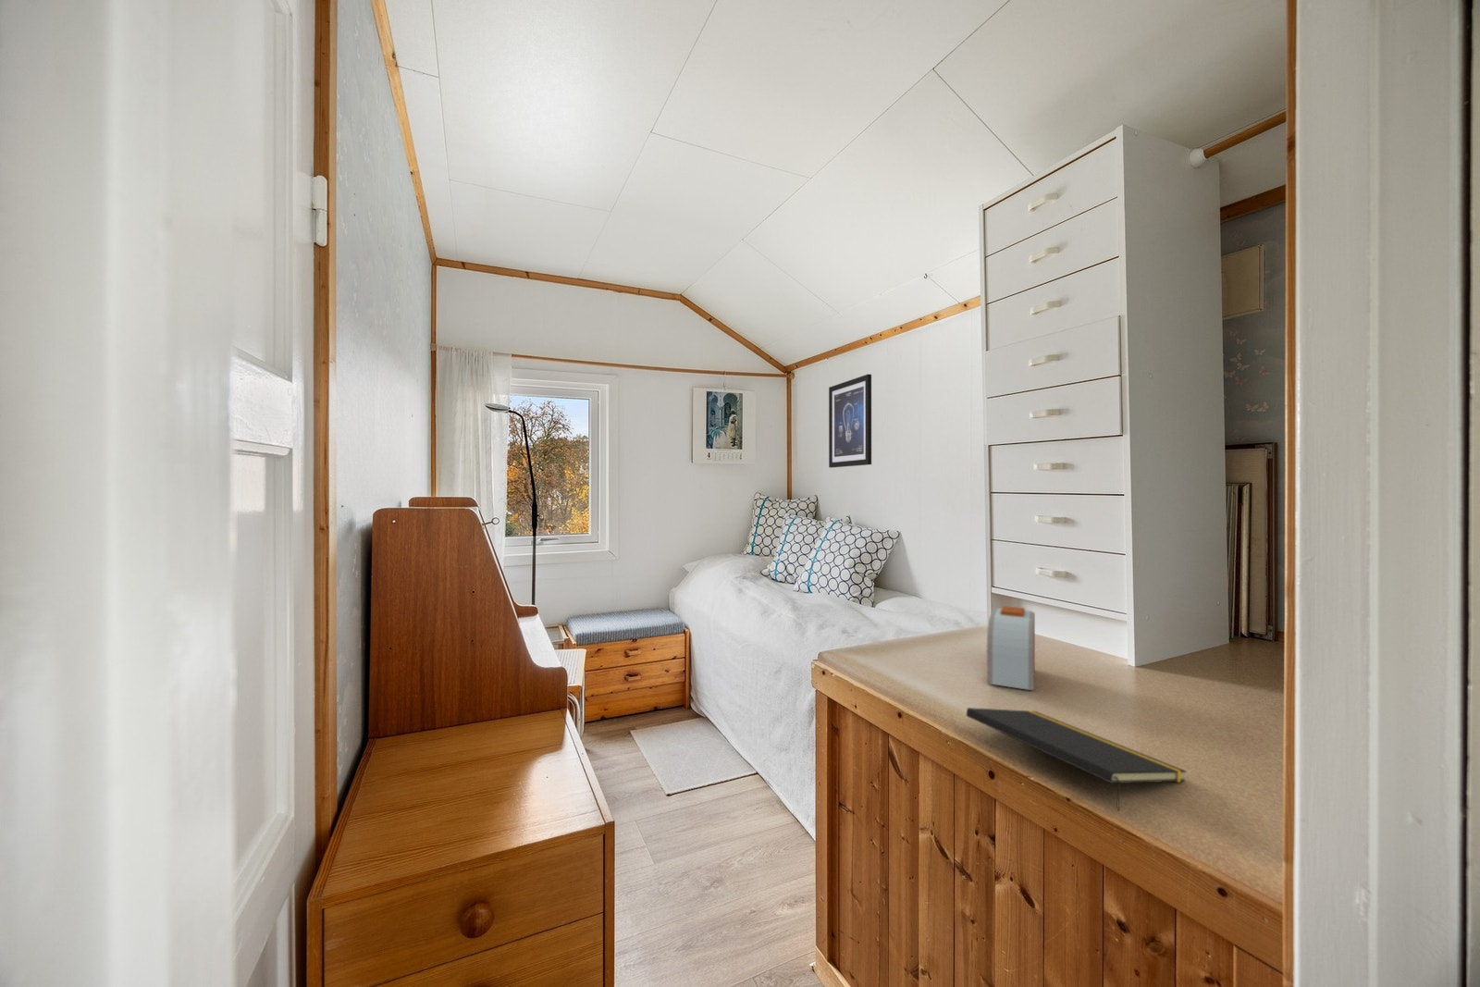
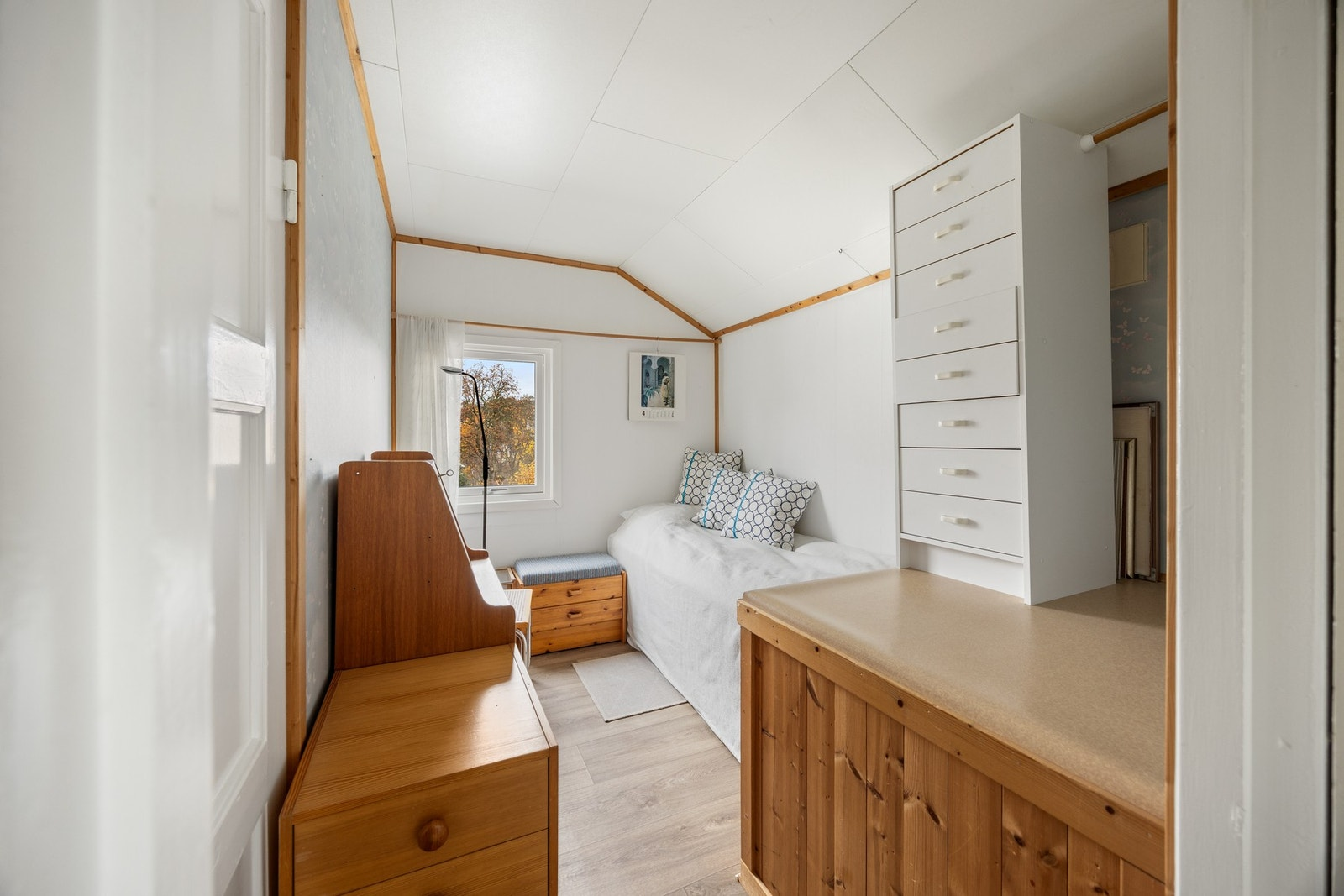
- wall art (848, 424)
- notepad (1067, 741)
- alarm clock (1011, 643)
